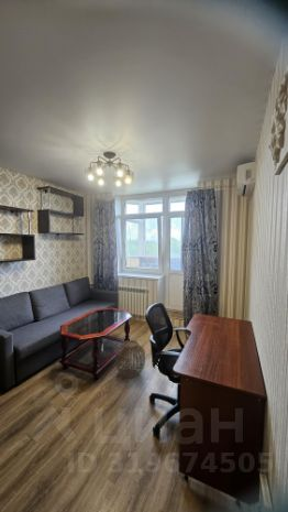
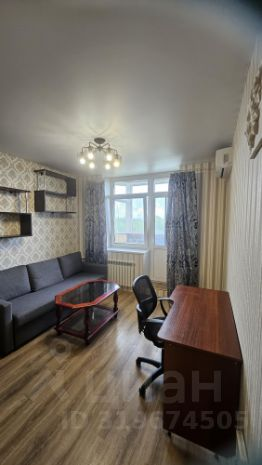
- woven basket (130, 358)
